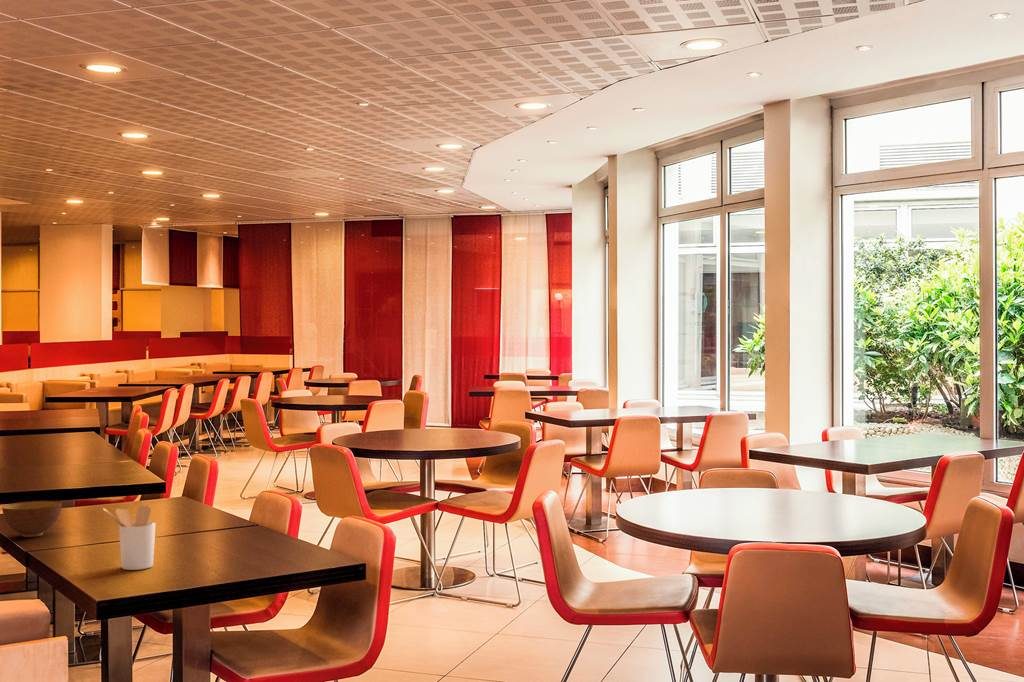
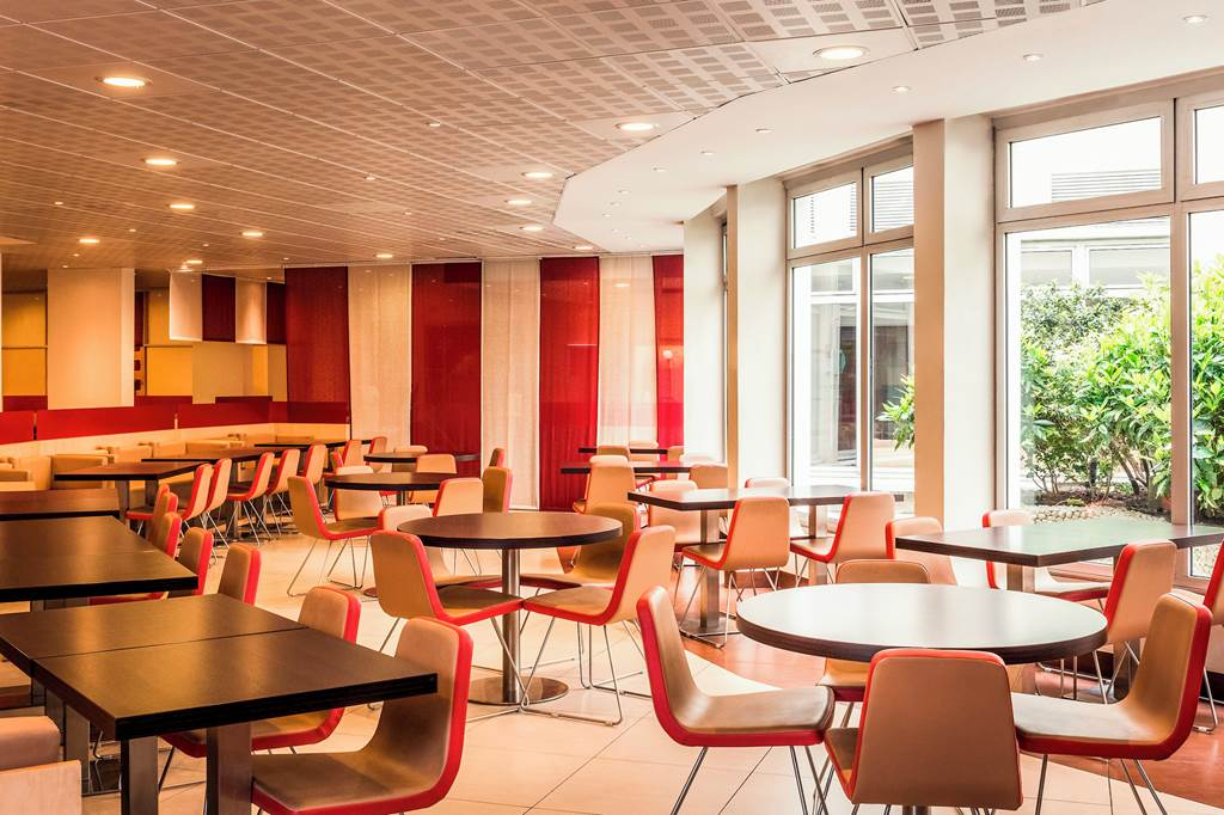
- bowl (32, 520)
- utensil holder (128, 535)
